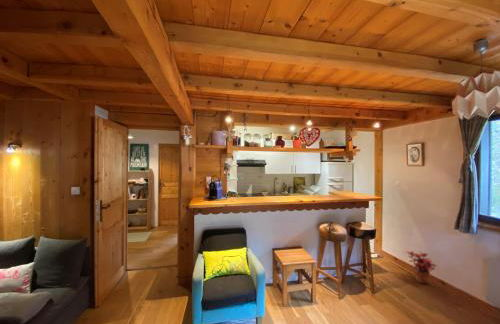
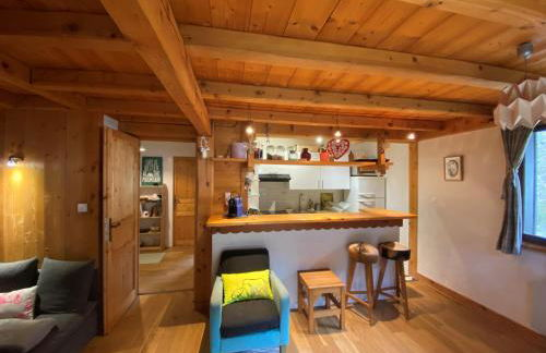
- potted plant (422, 268)
